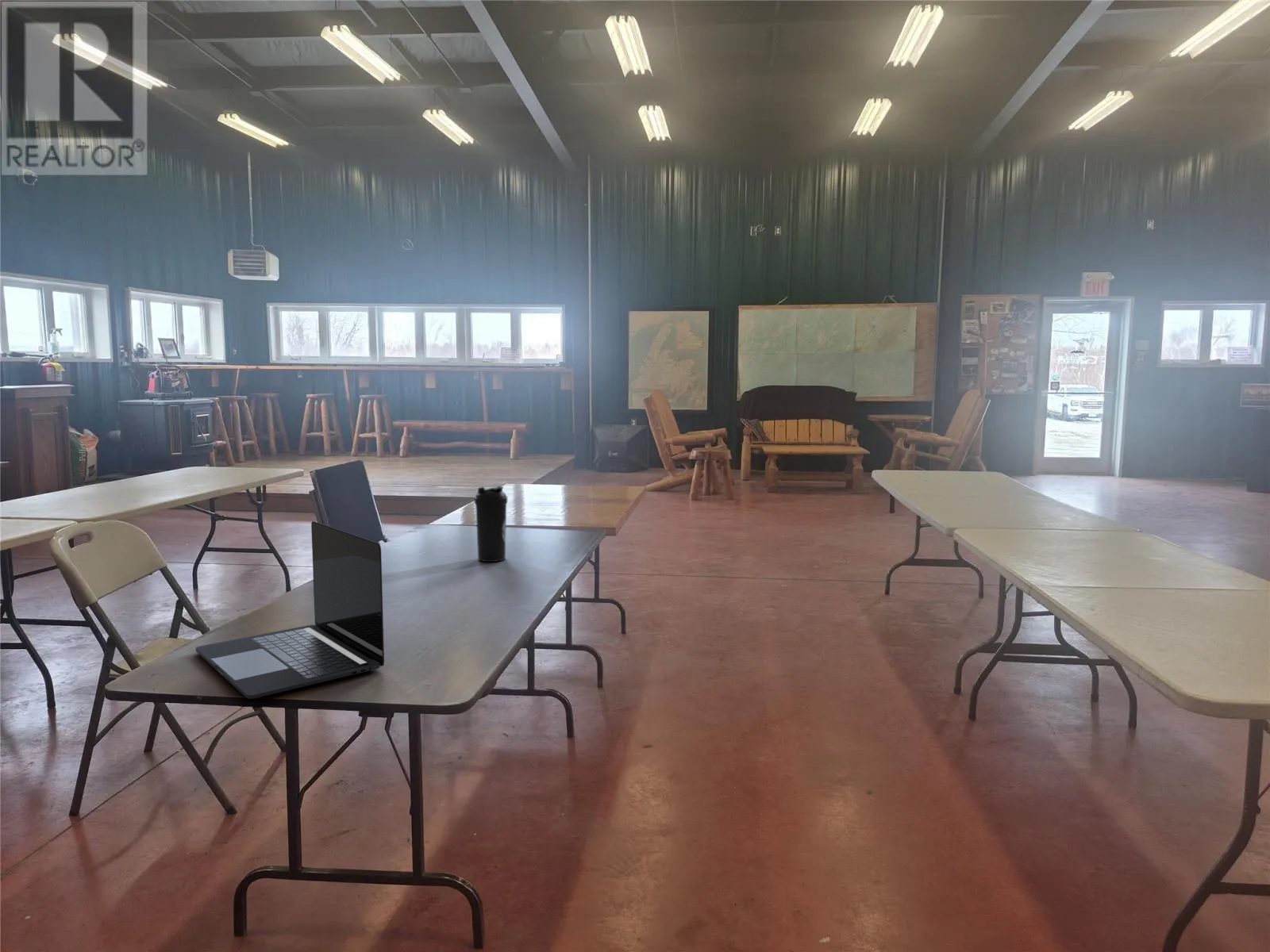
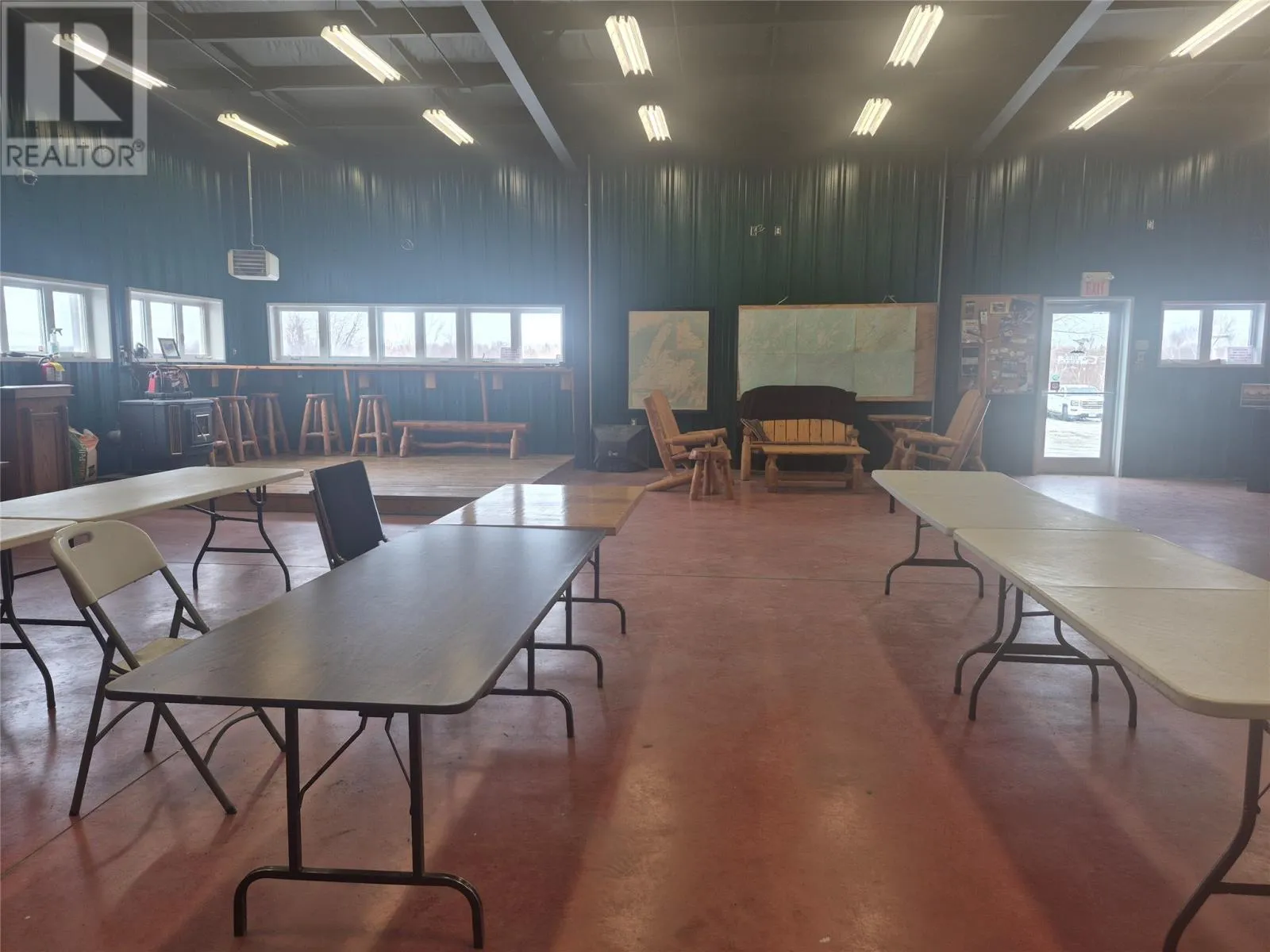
- laptop (291, 628)
- water bottle (491, 523)
